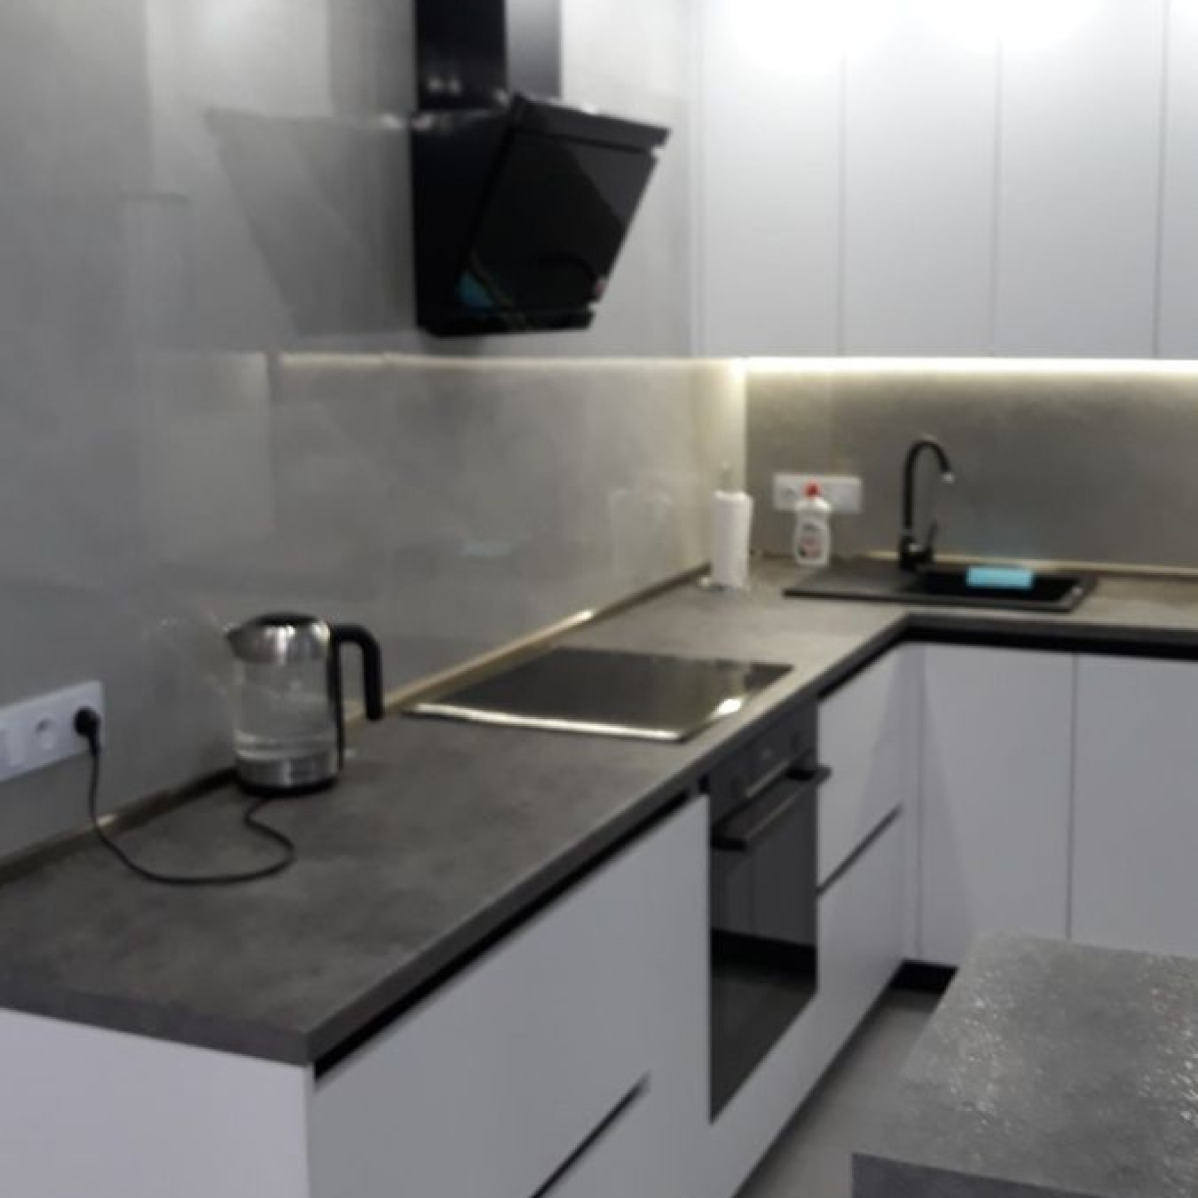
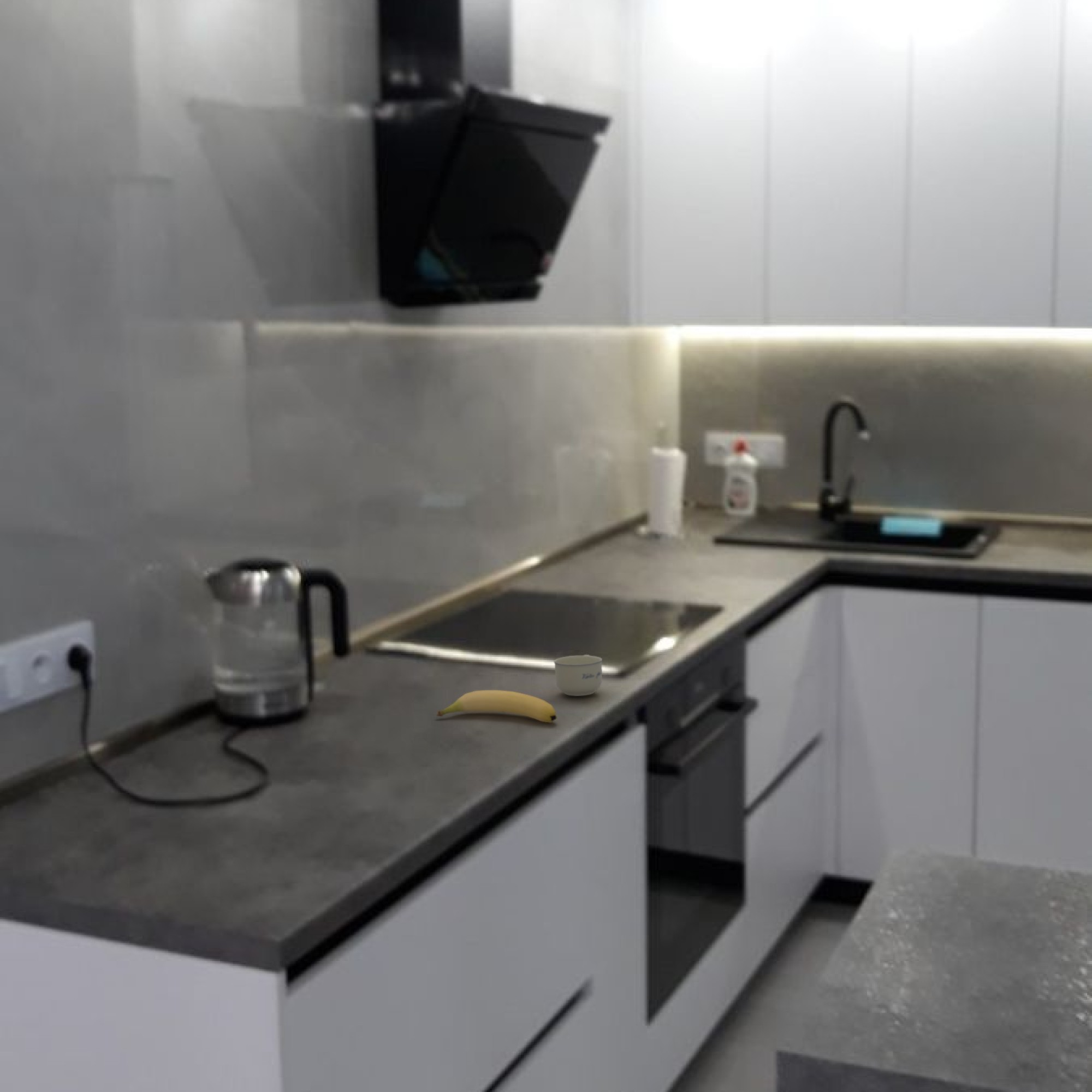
+ cup (581, 675)
+ banana (501, 706)
